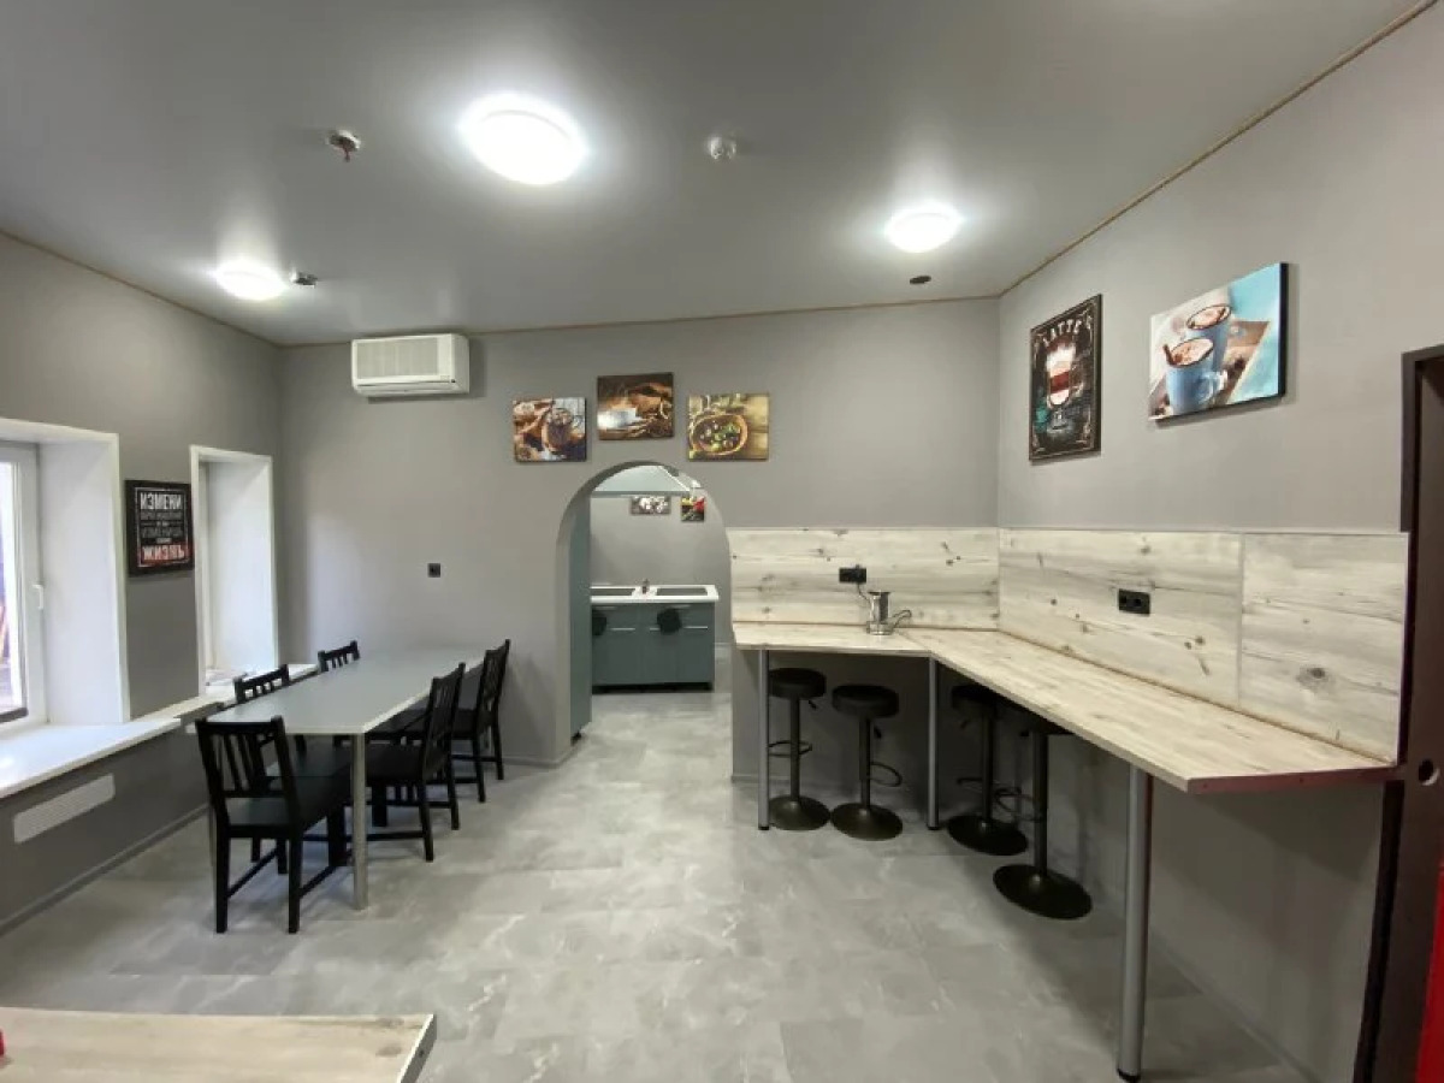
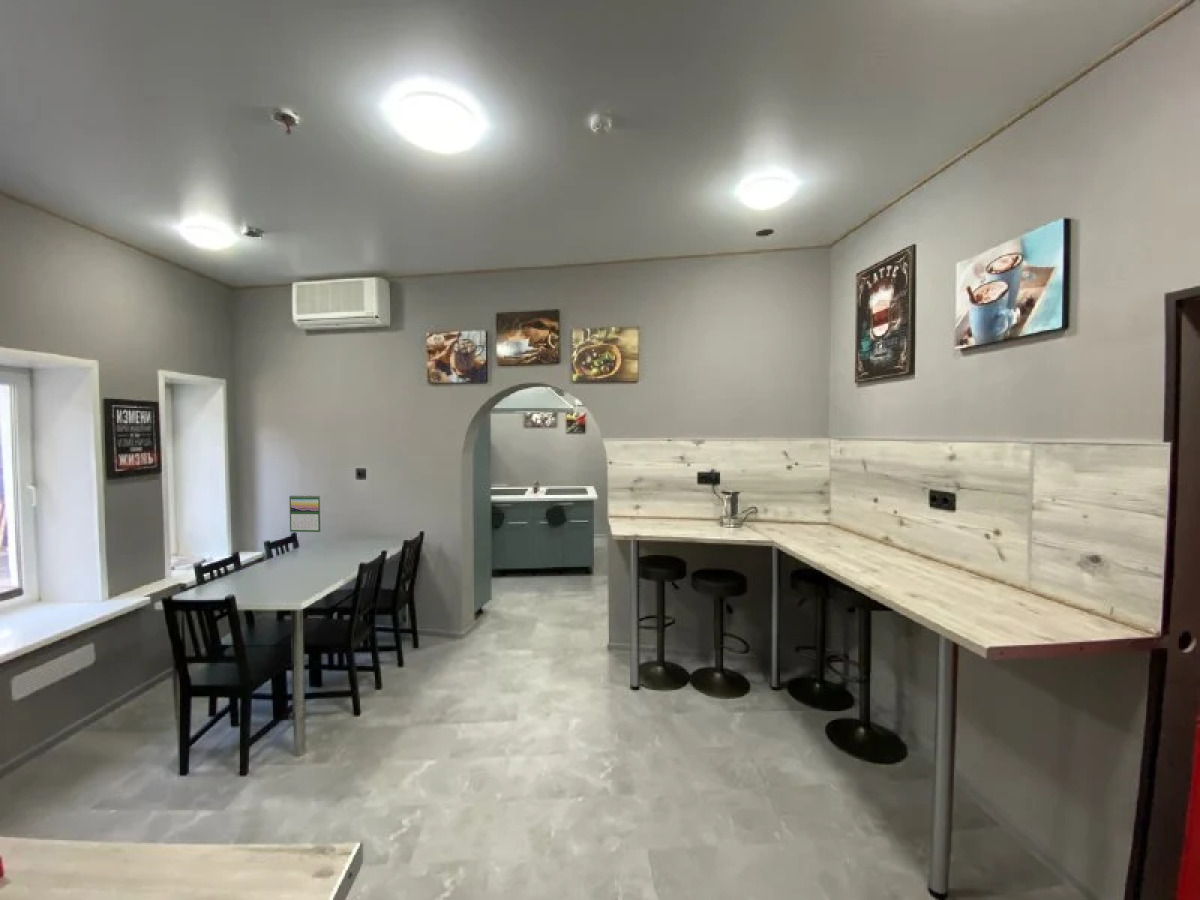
+ calendar (305, 513)
